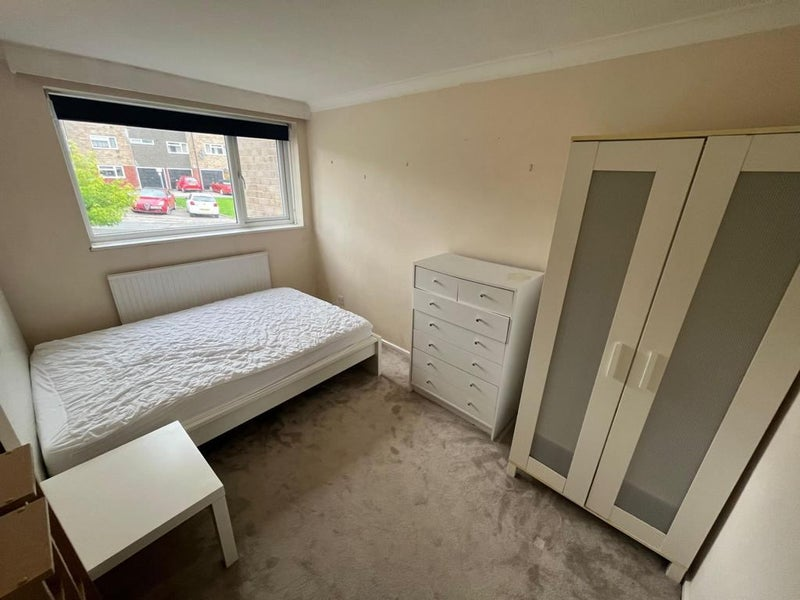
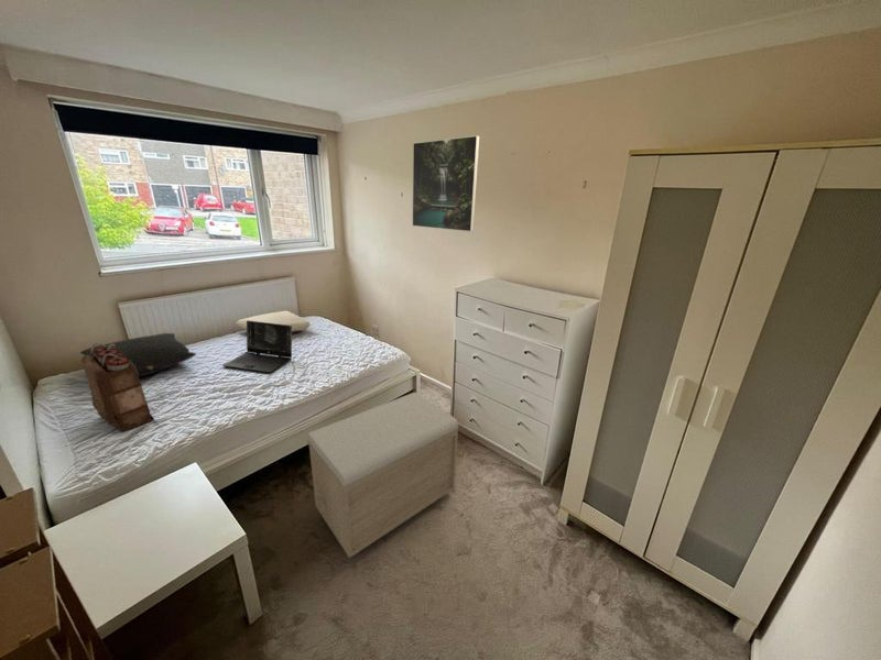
+ storage bench (385, 466)
+ pillow (273, 322)
+ laptop (258, 345)
+ pillow (139, 354)
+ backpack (113, 383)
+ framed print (442, 186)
